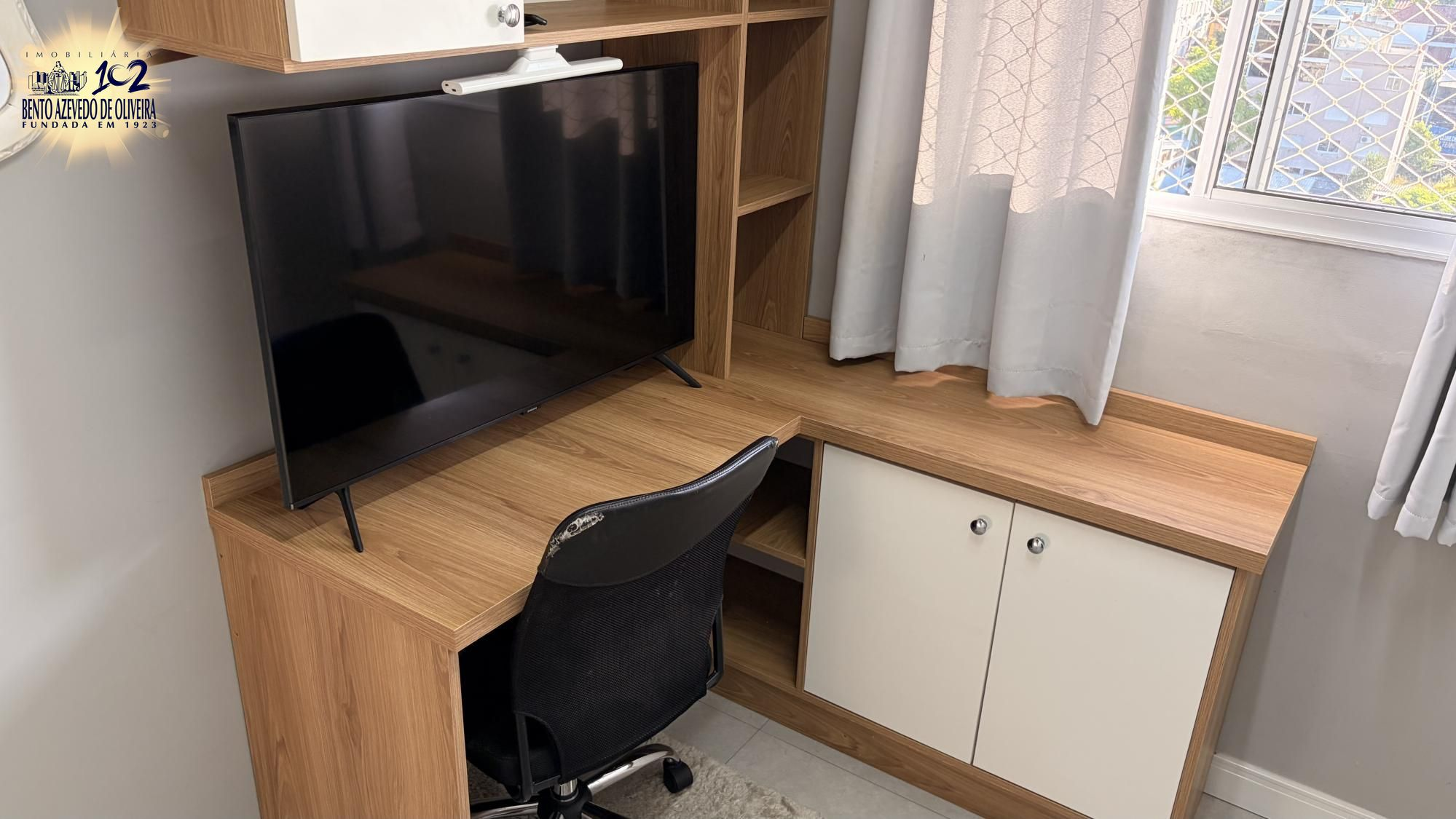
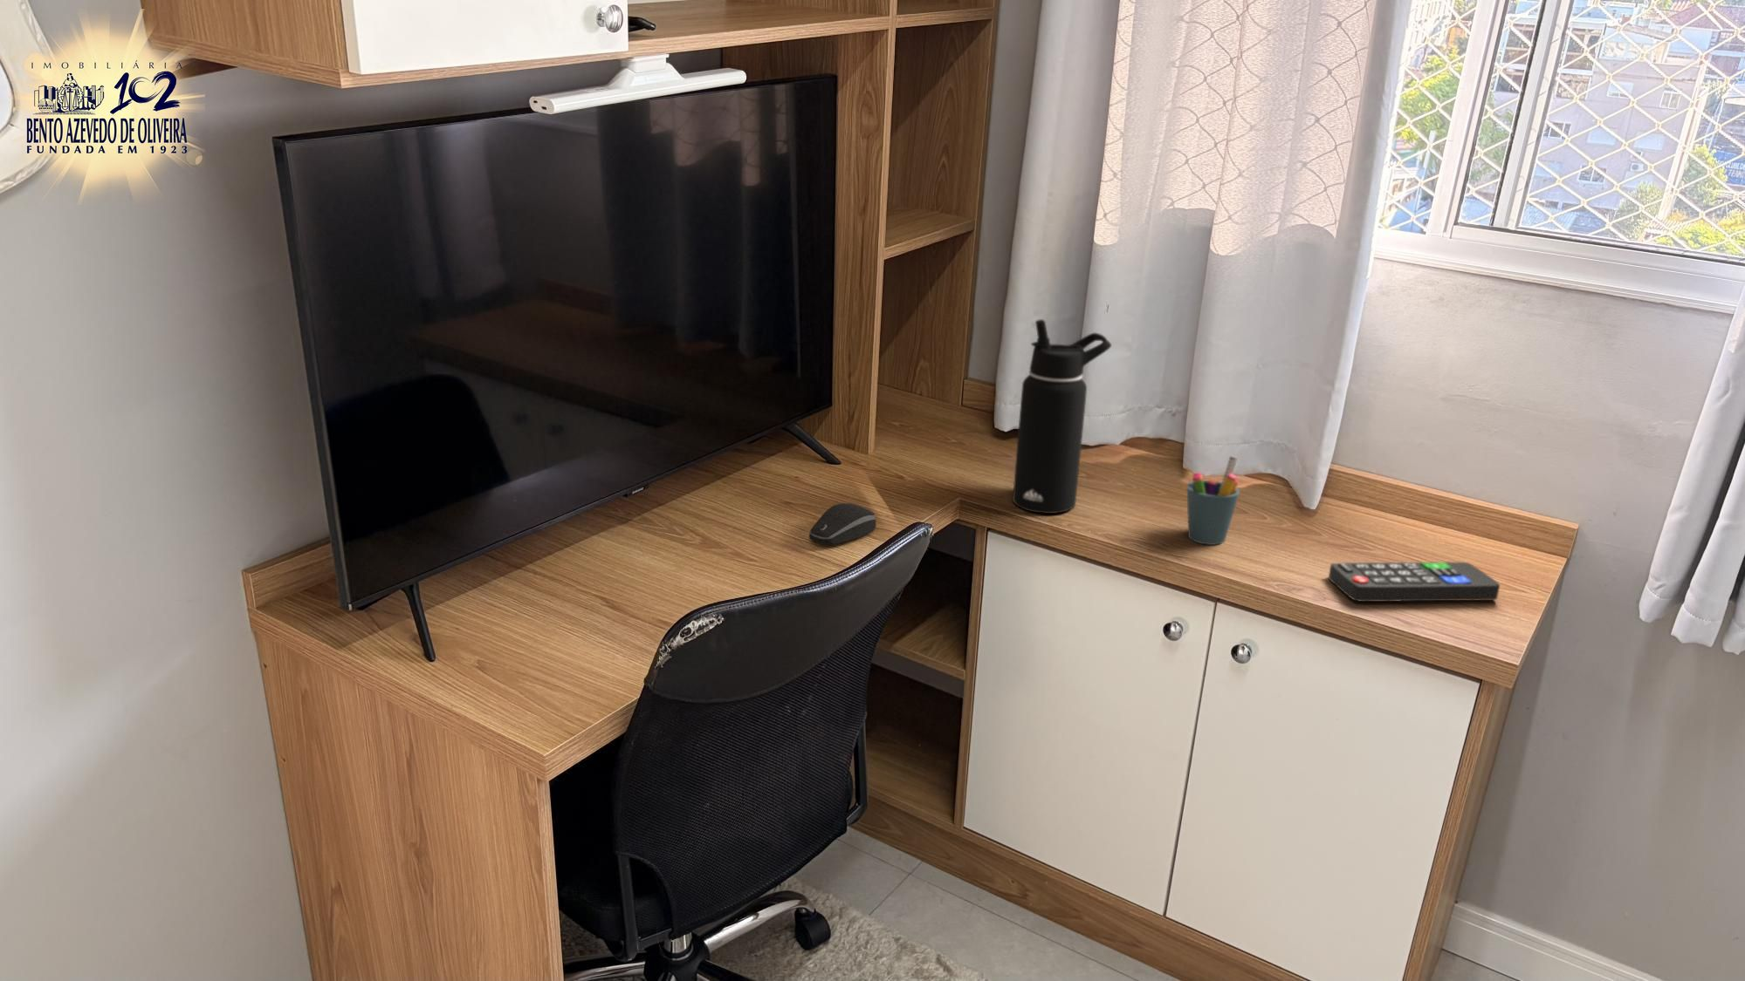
+ remote control (1412, 580)
+ computer mouse (844, 520)
+ pen holder (1212, 499)
+ water bottle (1061, 413)
